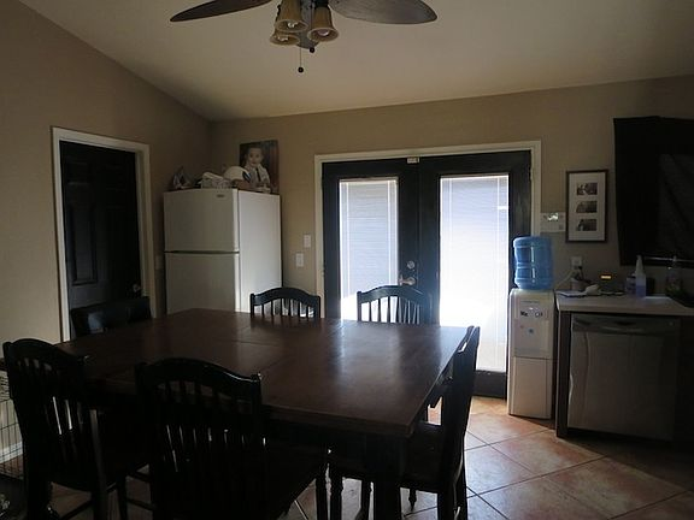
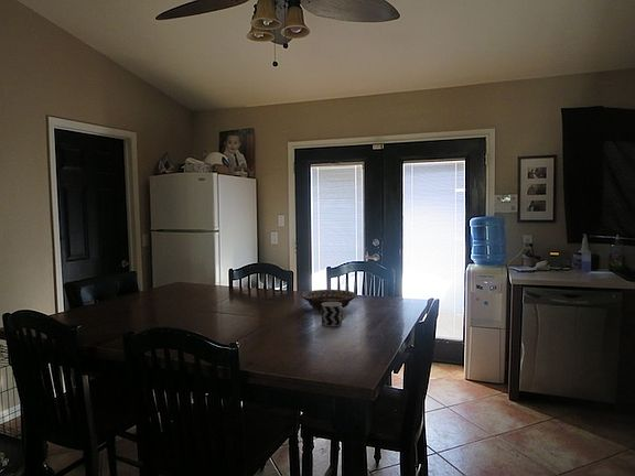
+ decorative bowl (329, 301)
+ cup (334, 314)
